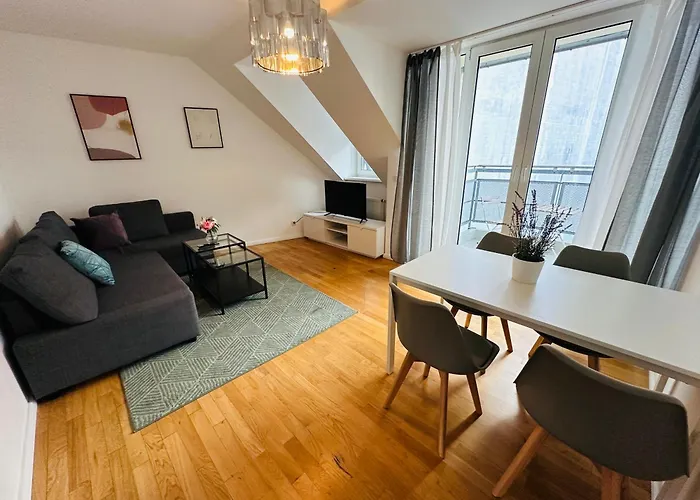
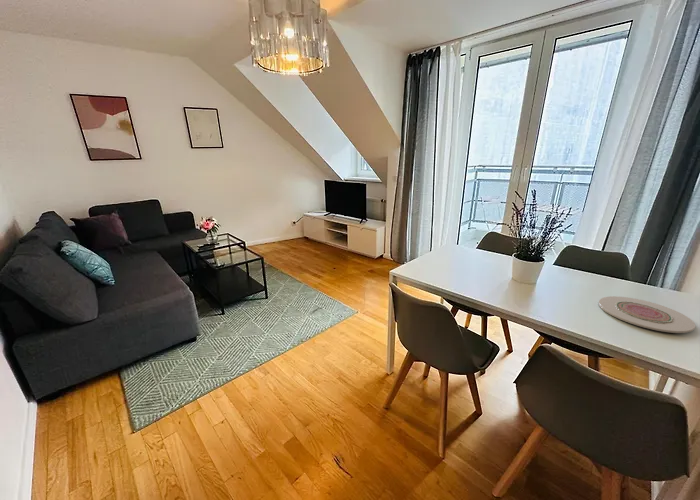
+ plate (643, 312)
